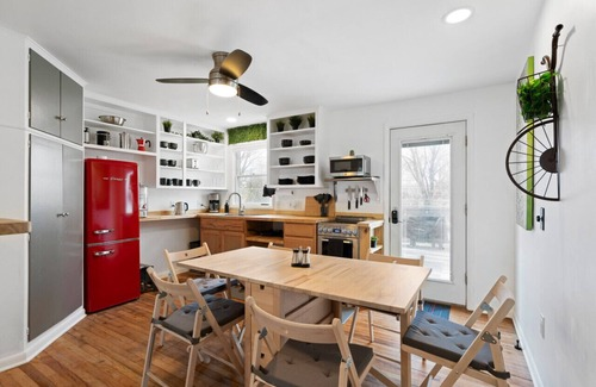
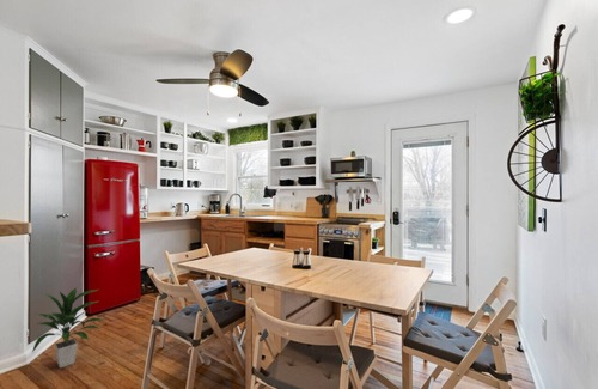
+ indoor plant (67, 324)
